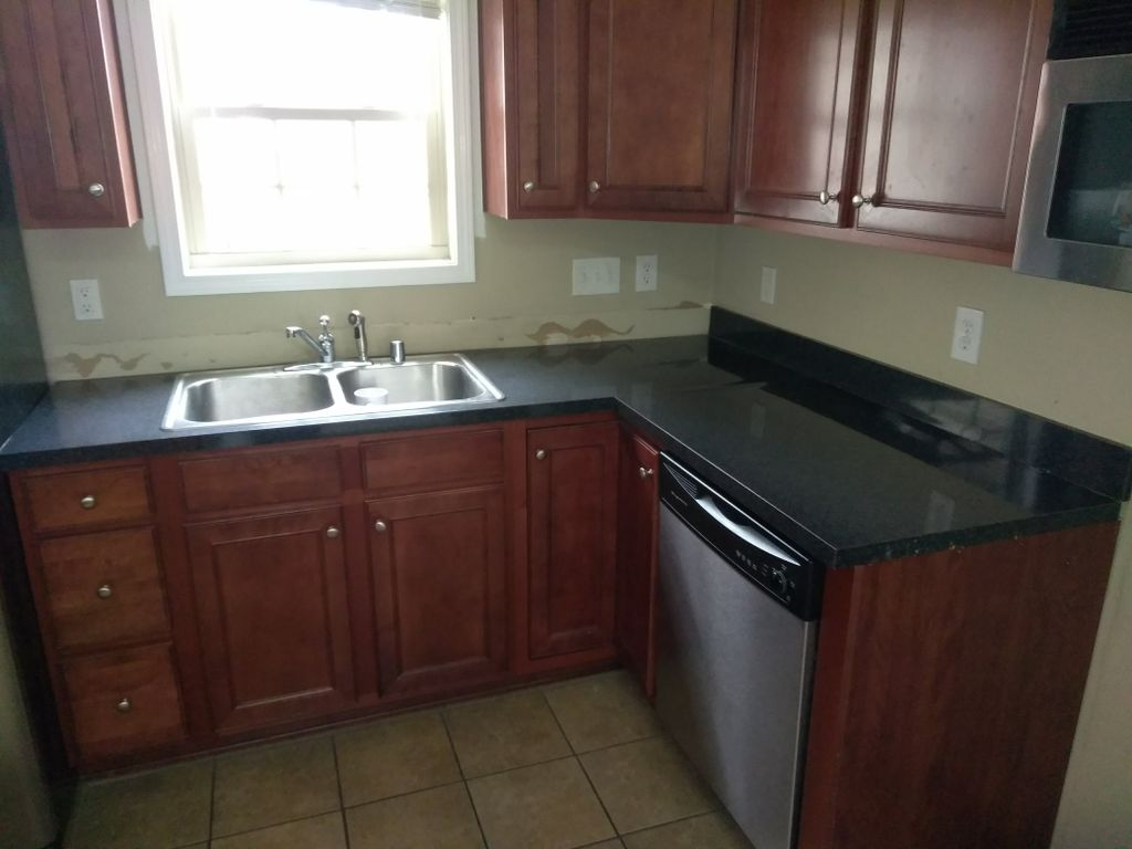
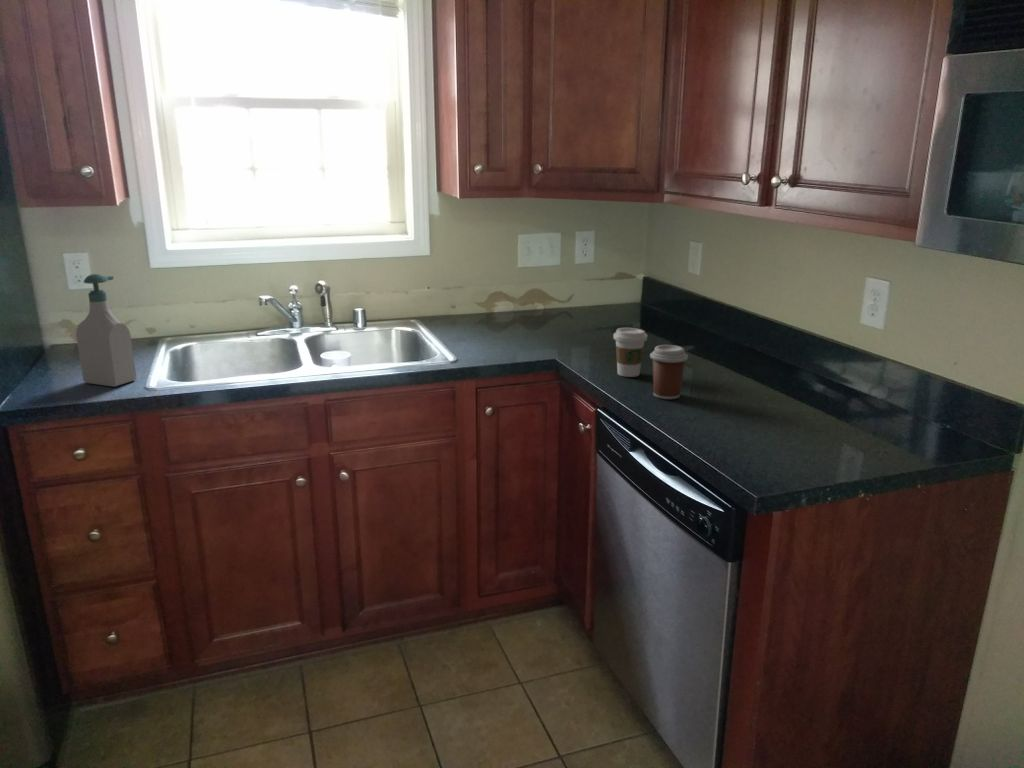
+ soap bottle (105, 328)
+ coffee cup (629, 352)
+ coffee cup (667, 371)
